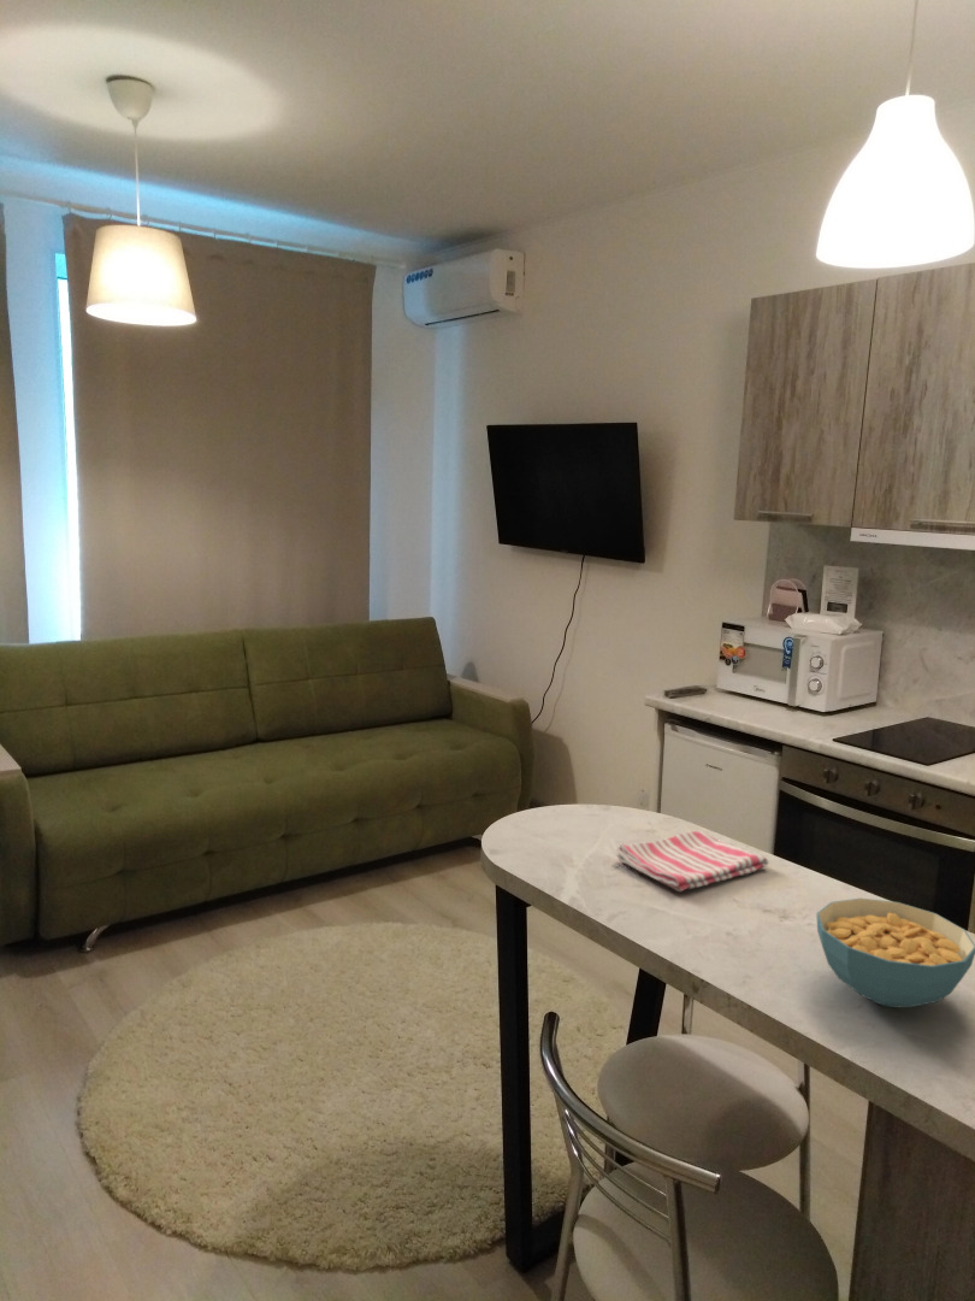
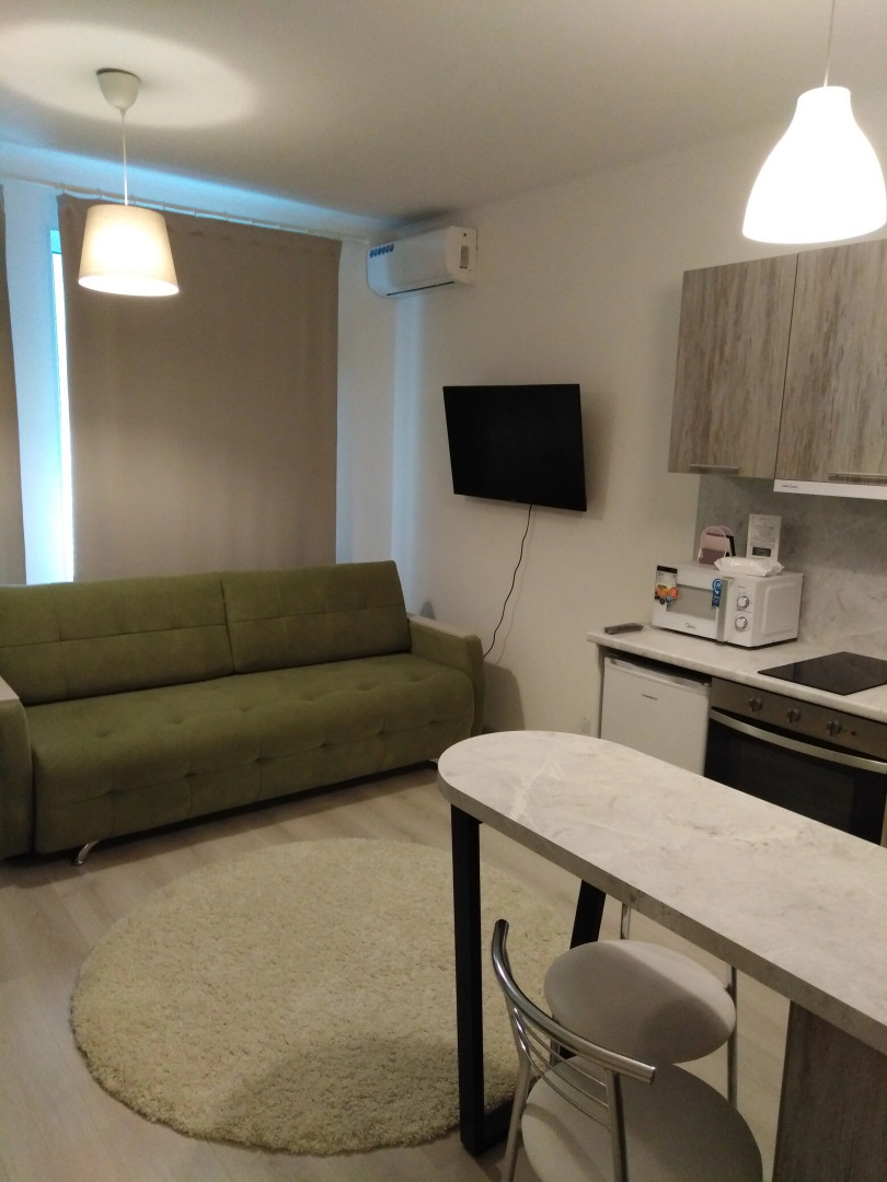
- dish towel (692, 856)
- cereal bowl (890, 962)
